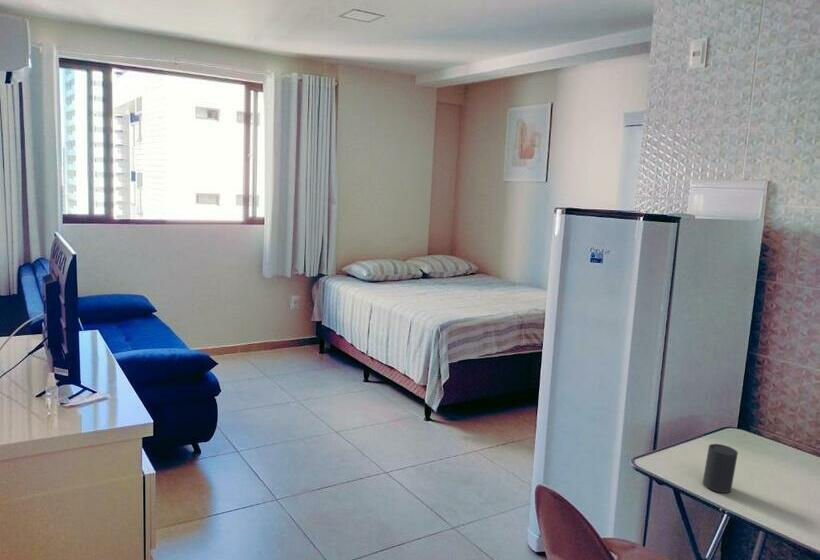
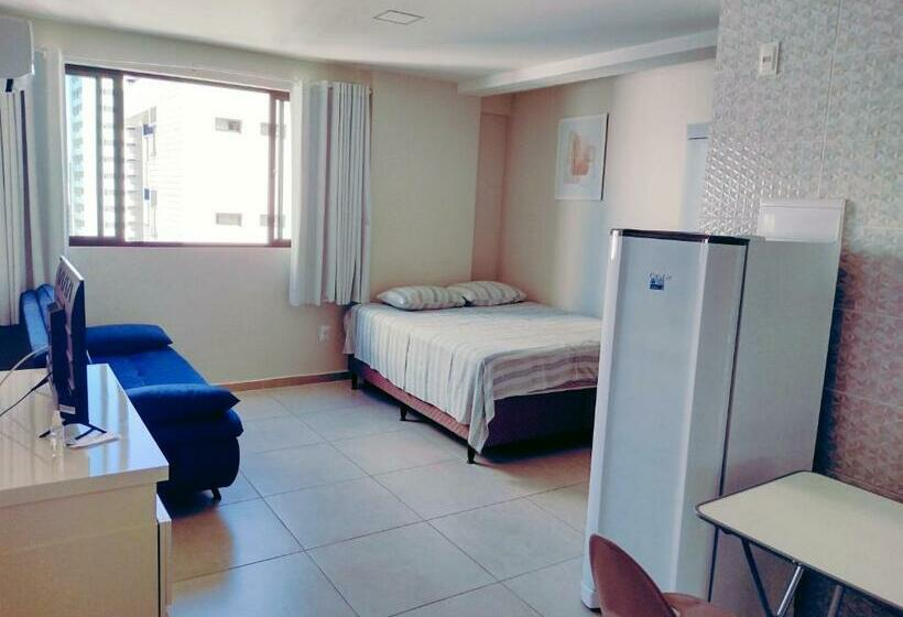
- cup (719, 467)
